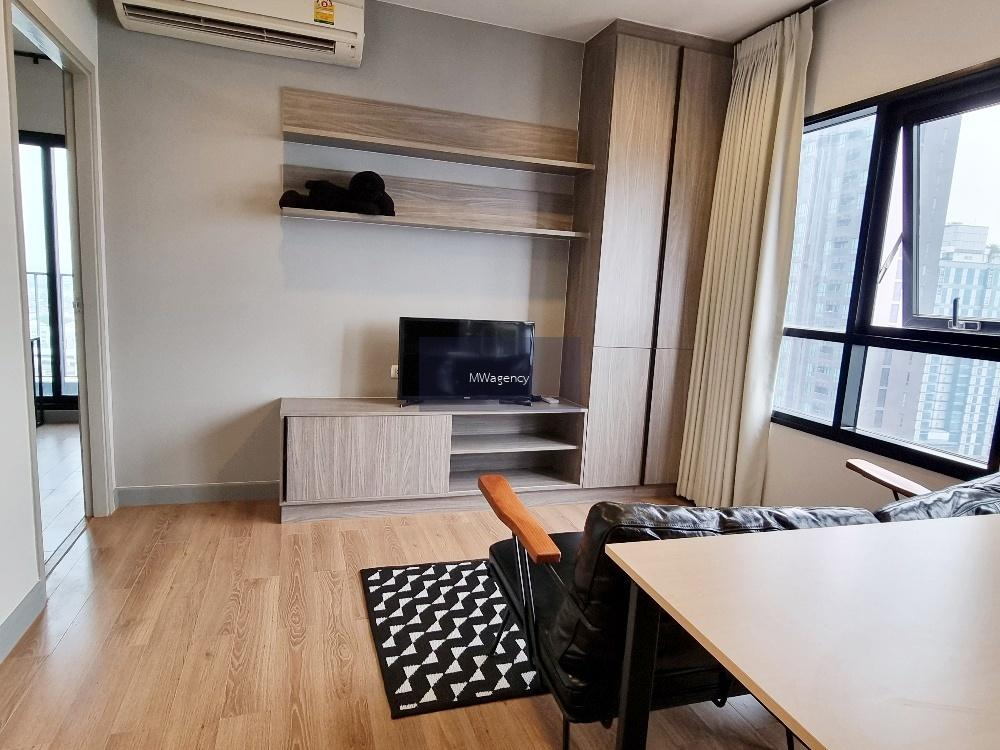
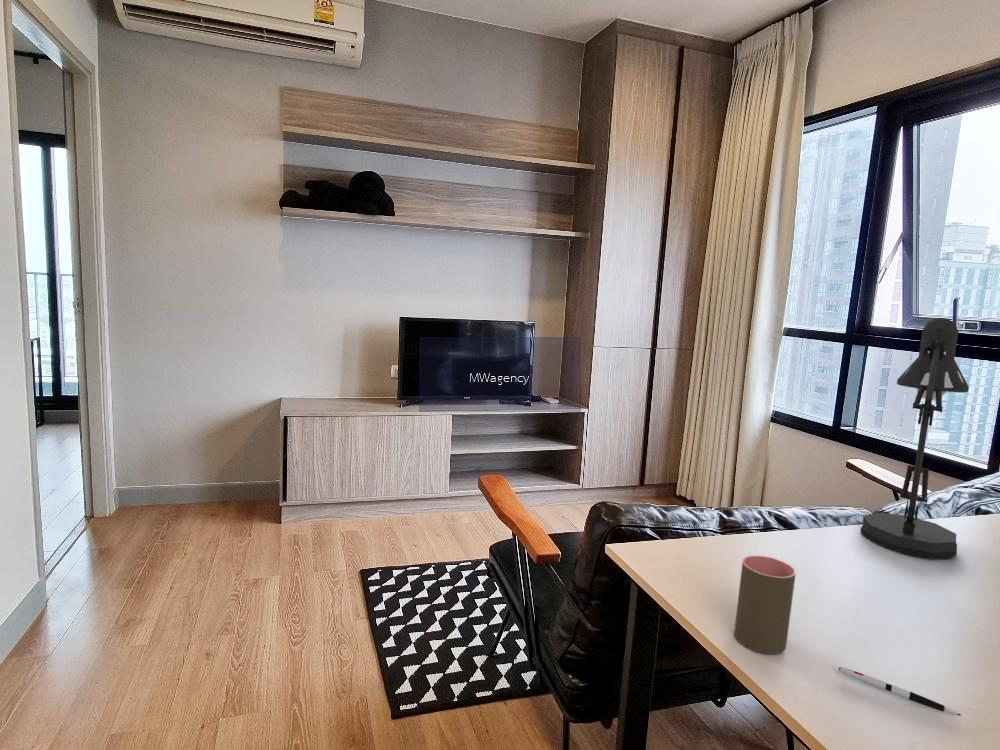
+ desk lamp (924, 430)
+ cup (764, 603)
+ pen (897, 690)
